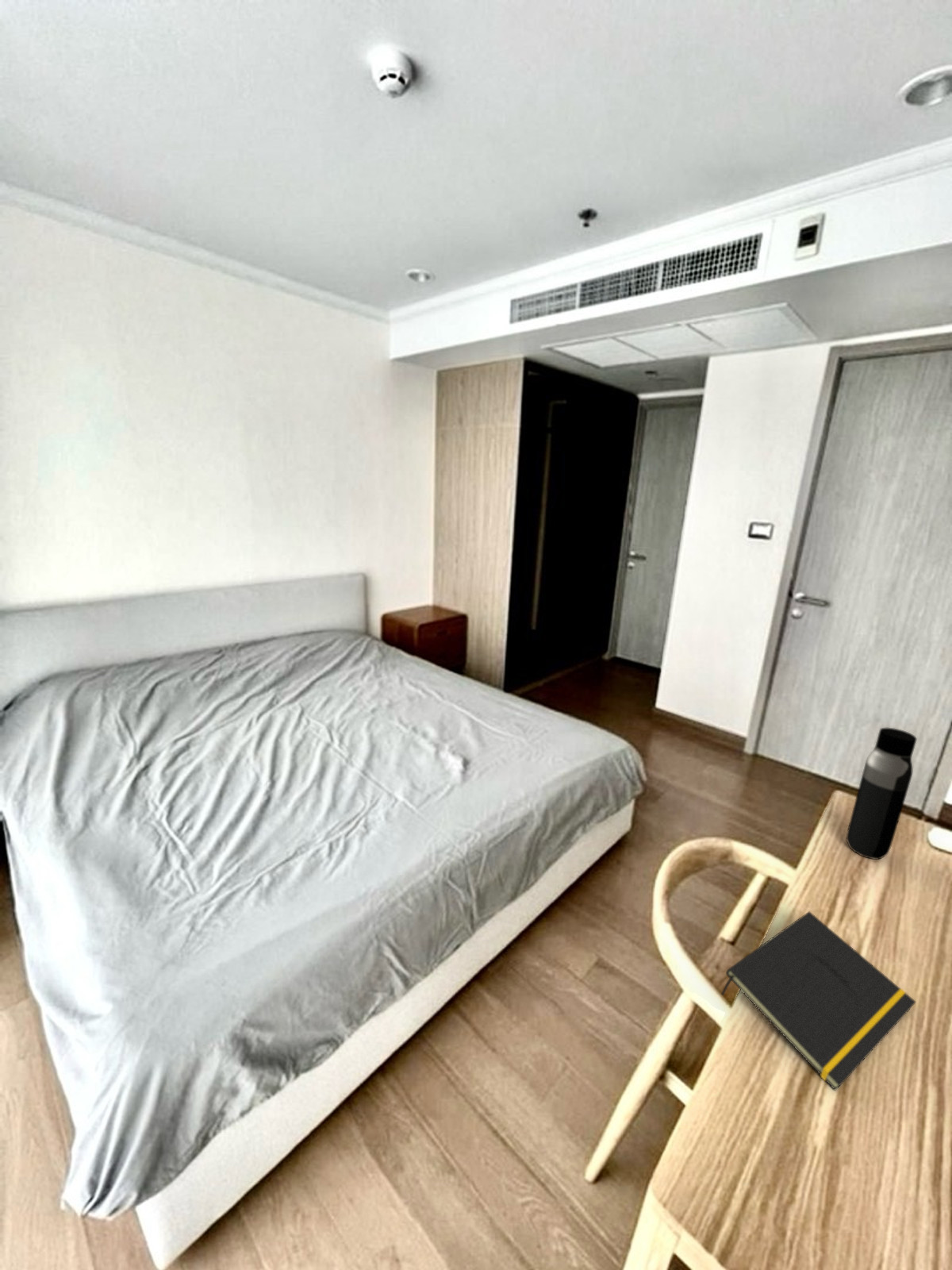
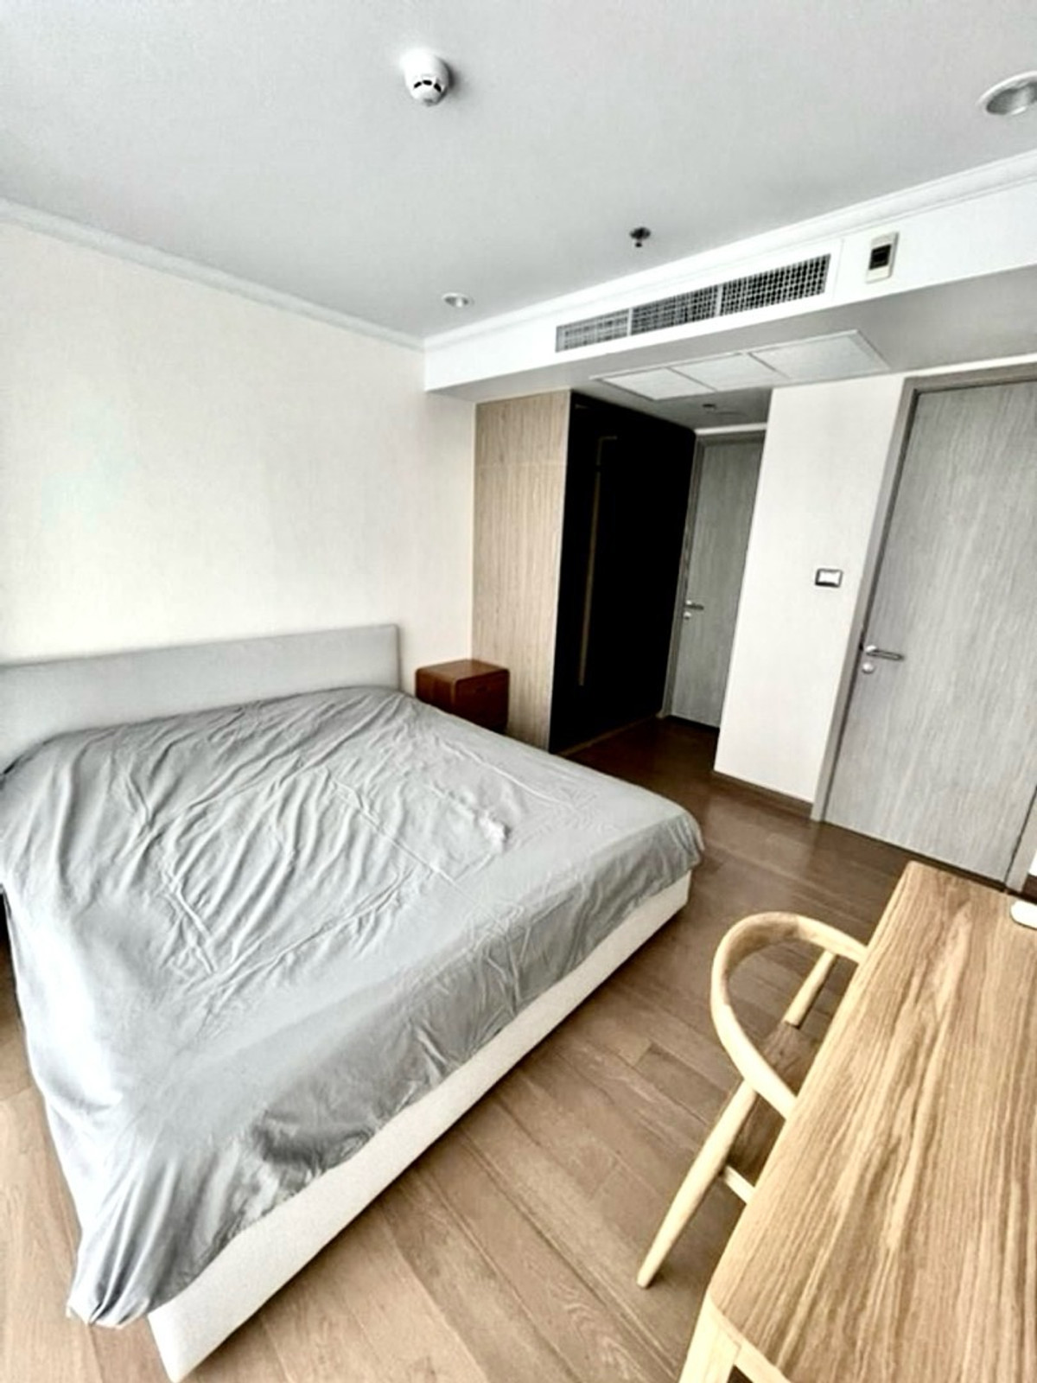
- water bottle (881, 793)
- notepad (820, 987)
